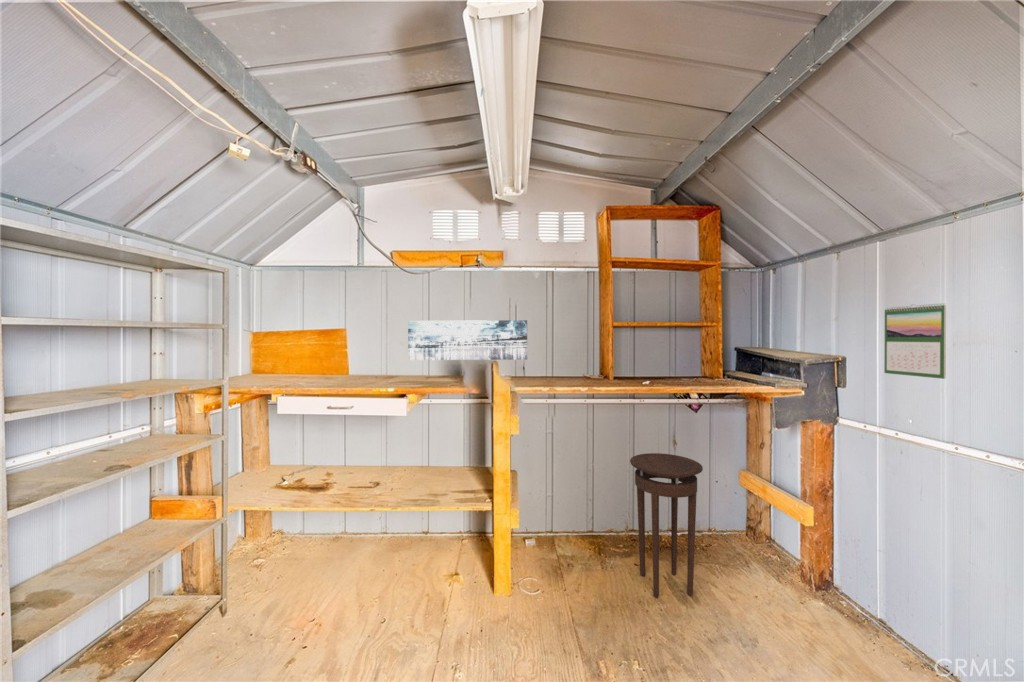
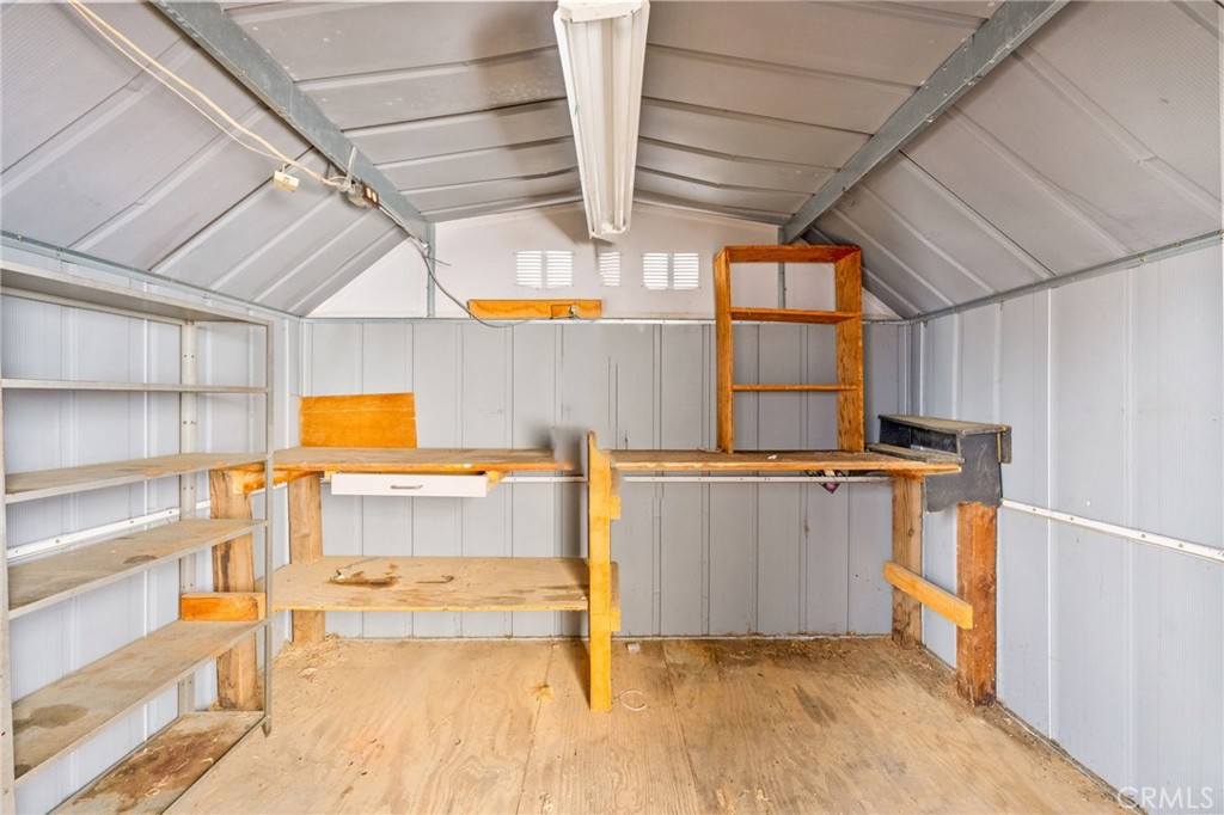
- calendar (913, 340)
- stool (671, 524)
- wall art (468, 340)
